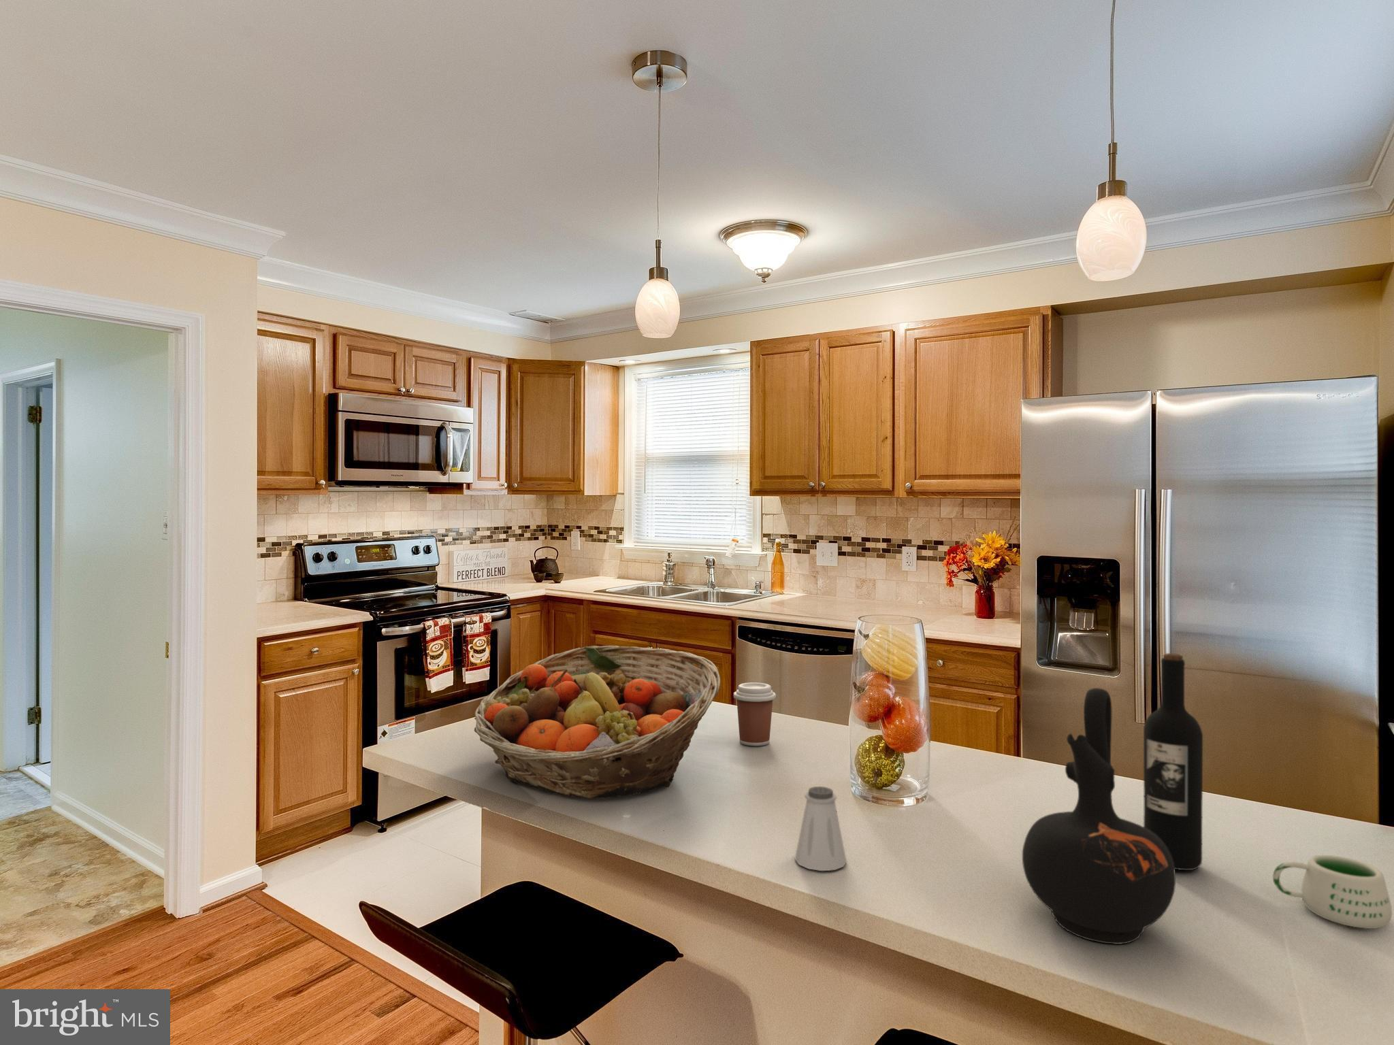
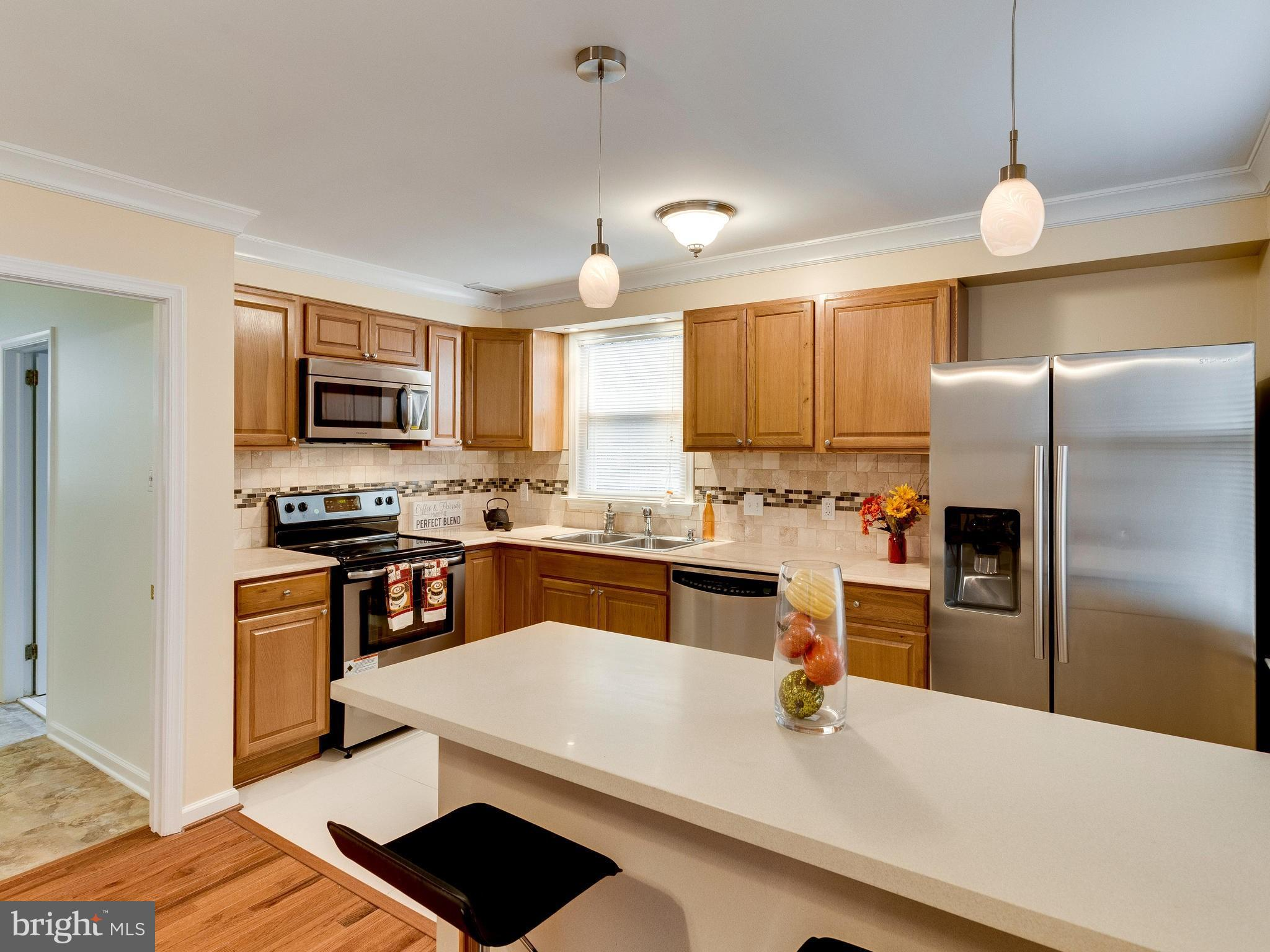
- wine bottle (1172, 759)
- coffee cup (754, 713)
- mug (1330, 887)
- saltshaker (820, 824)
- fruit basket (596, 713)
- ceramic jug (1095, 809)
